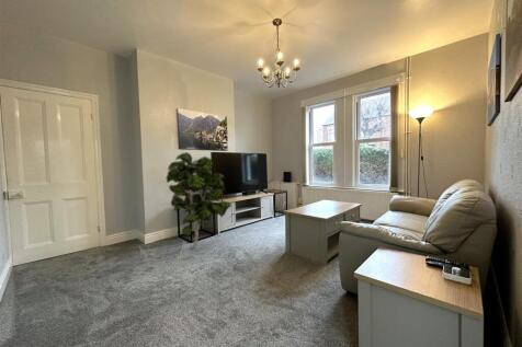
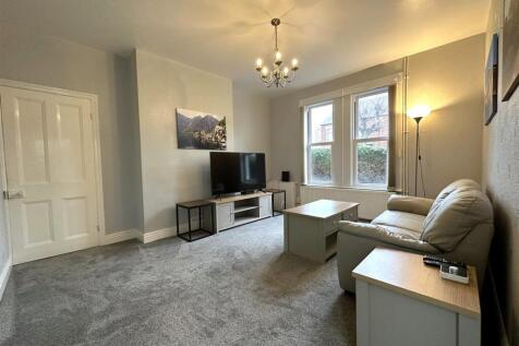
- indoor plant (198, 200)
